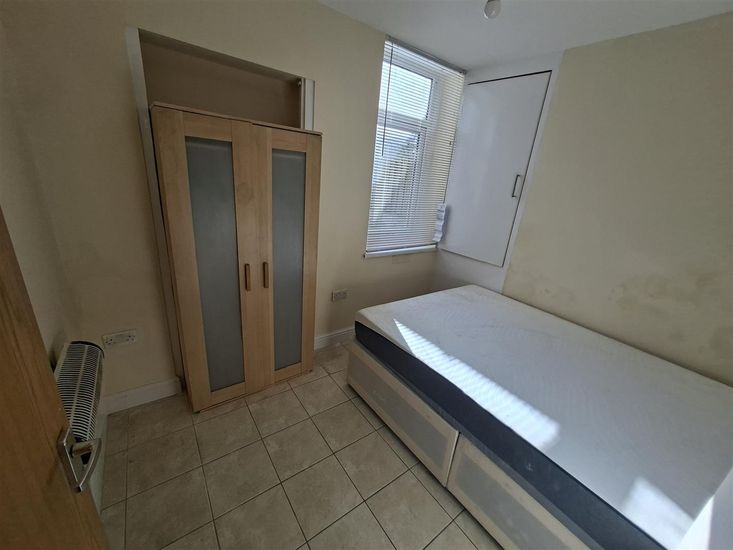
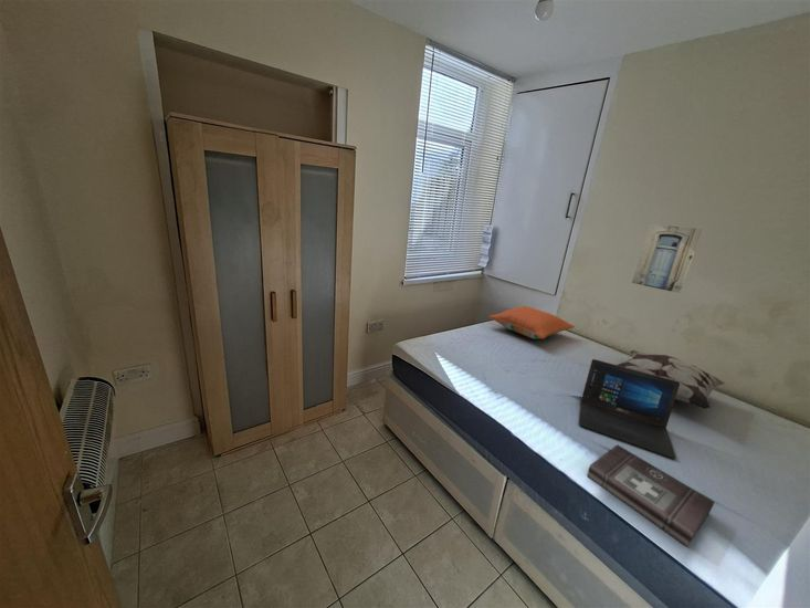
+ laptop (629, 403)
+ decorative pillow (664, 374)
+ wall art (664, 258)
+ first aid kit (646, 488)
+ pillow (530, 321)
